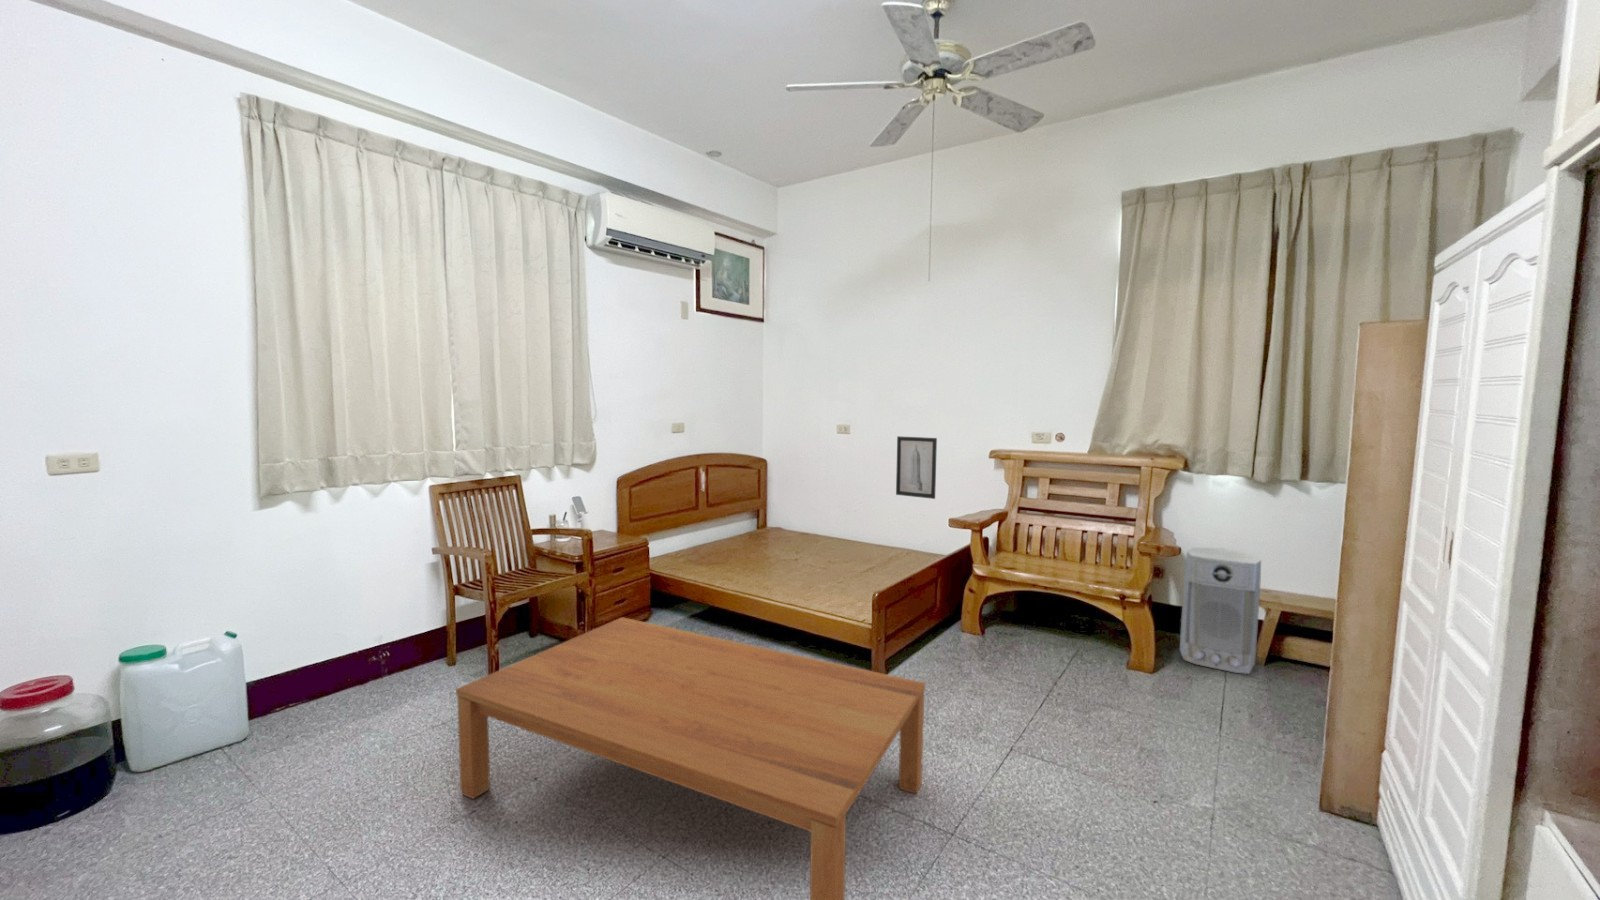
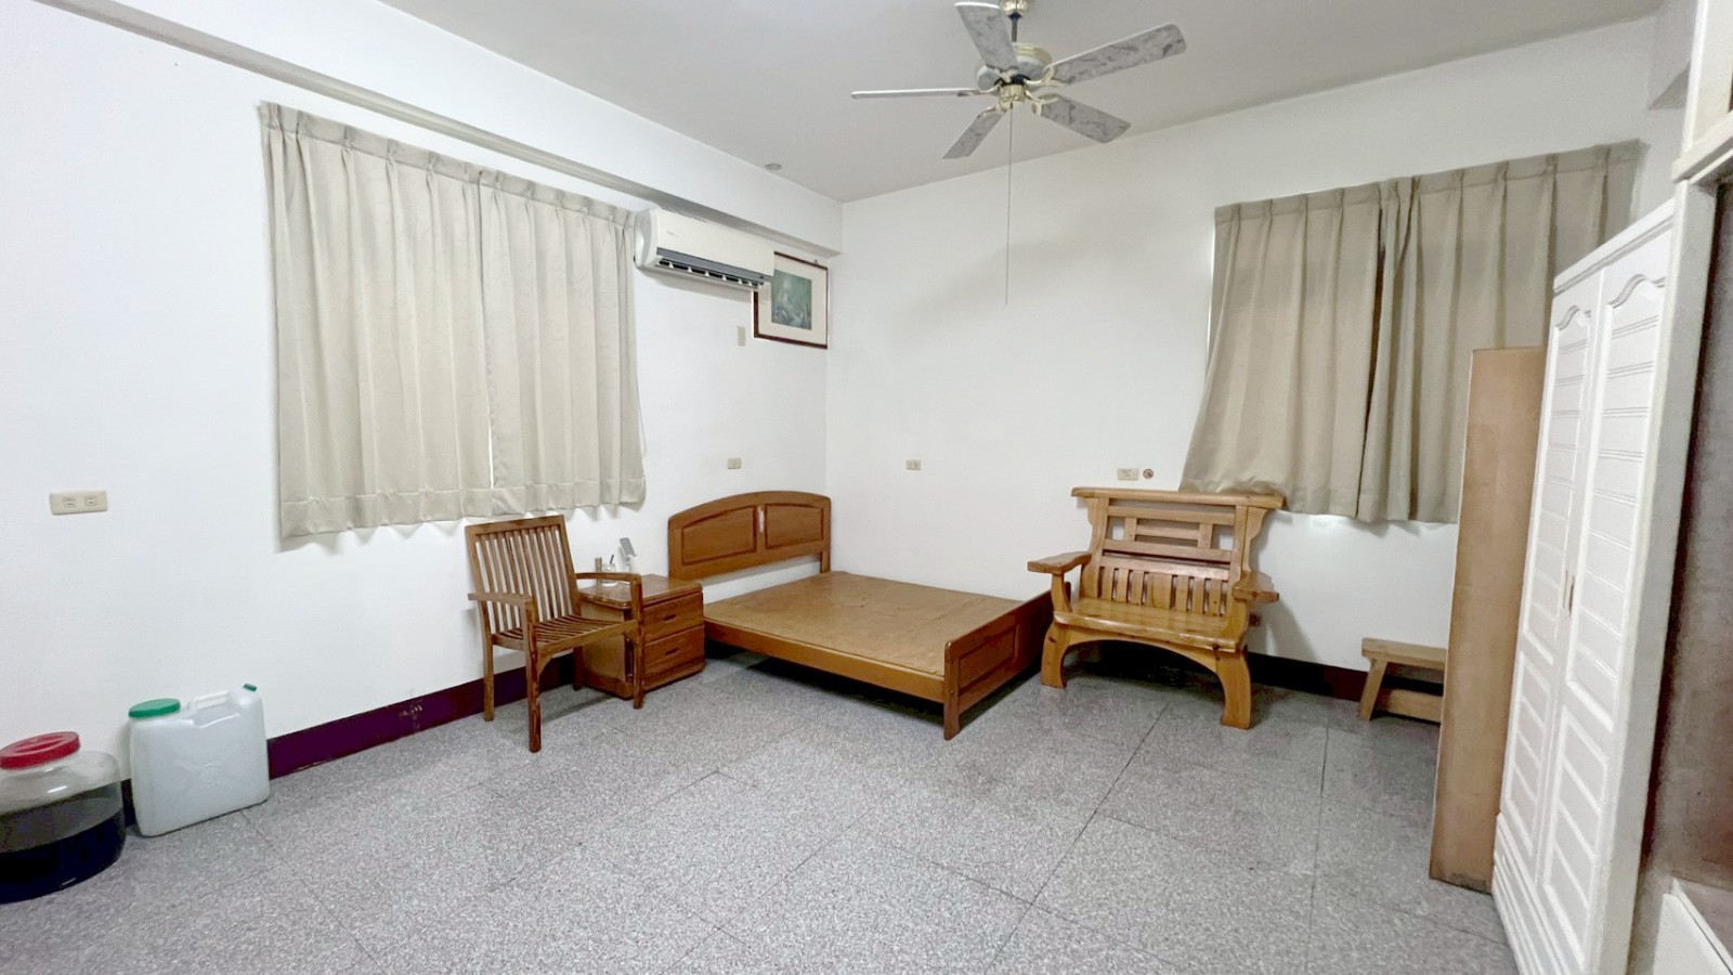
- air purifier (1219, 605)
- coffee table (695, 737)
- wall art (915, 467)
